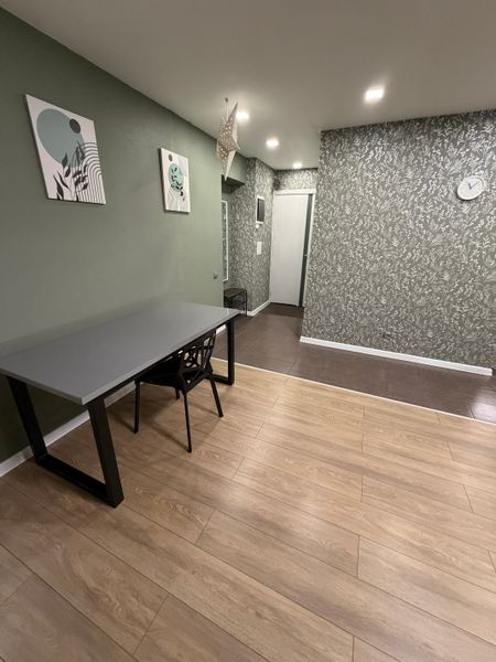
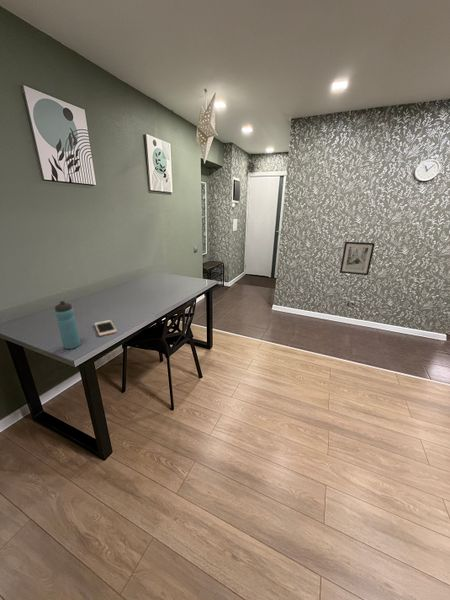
+ water bottle (67, 324)
+ cell phone (105, 327)
+ wall art (356, 258)
